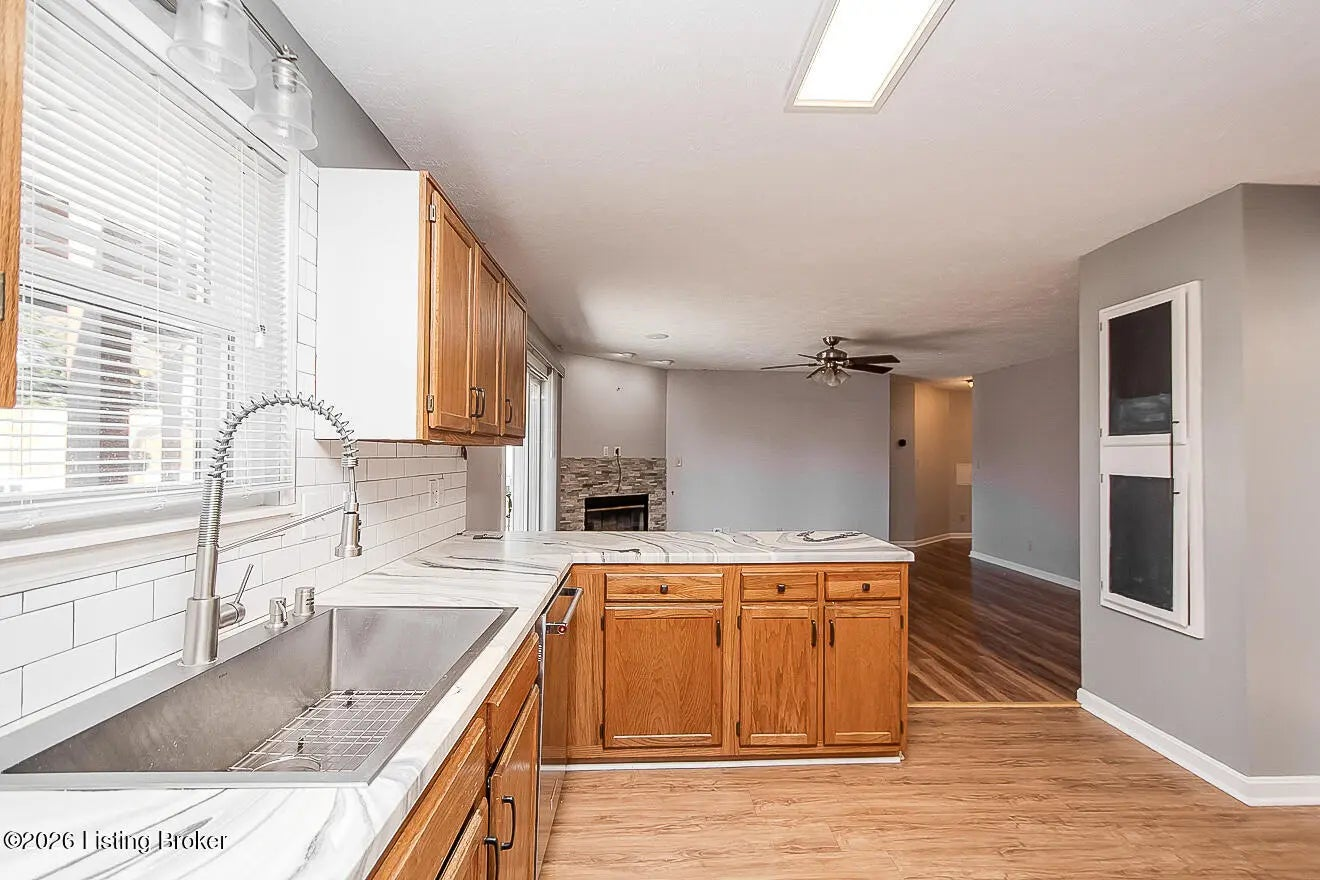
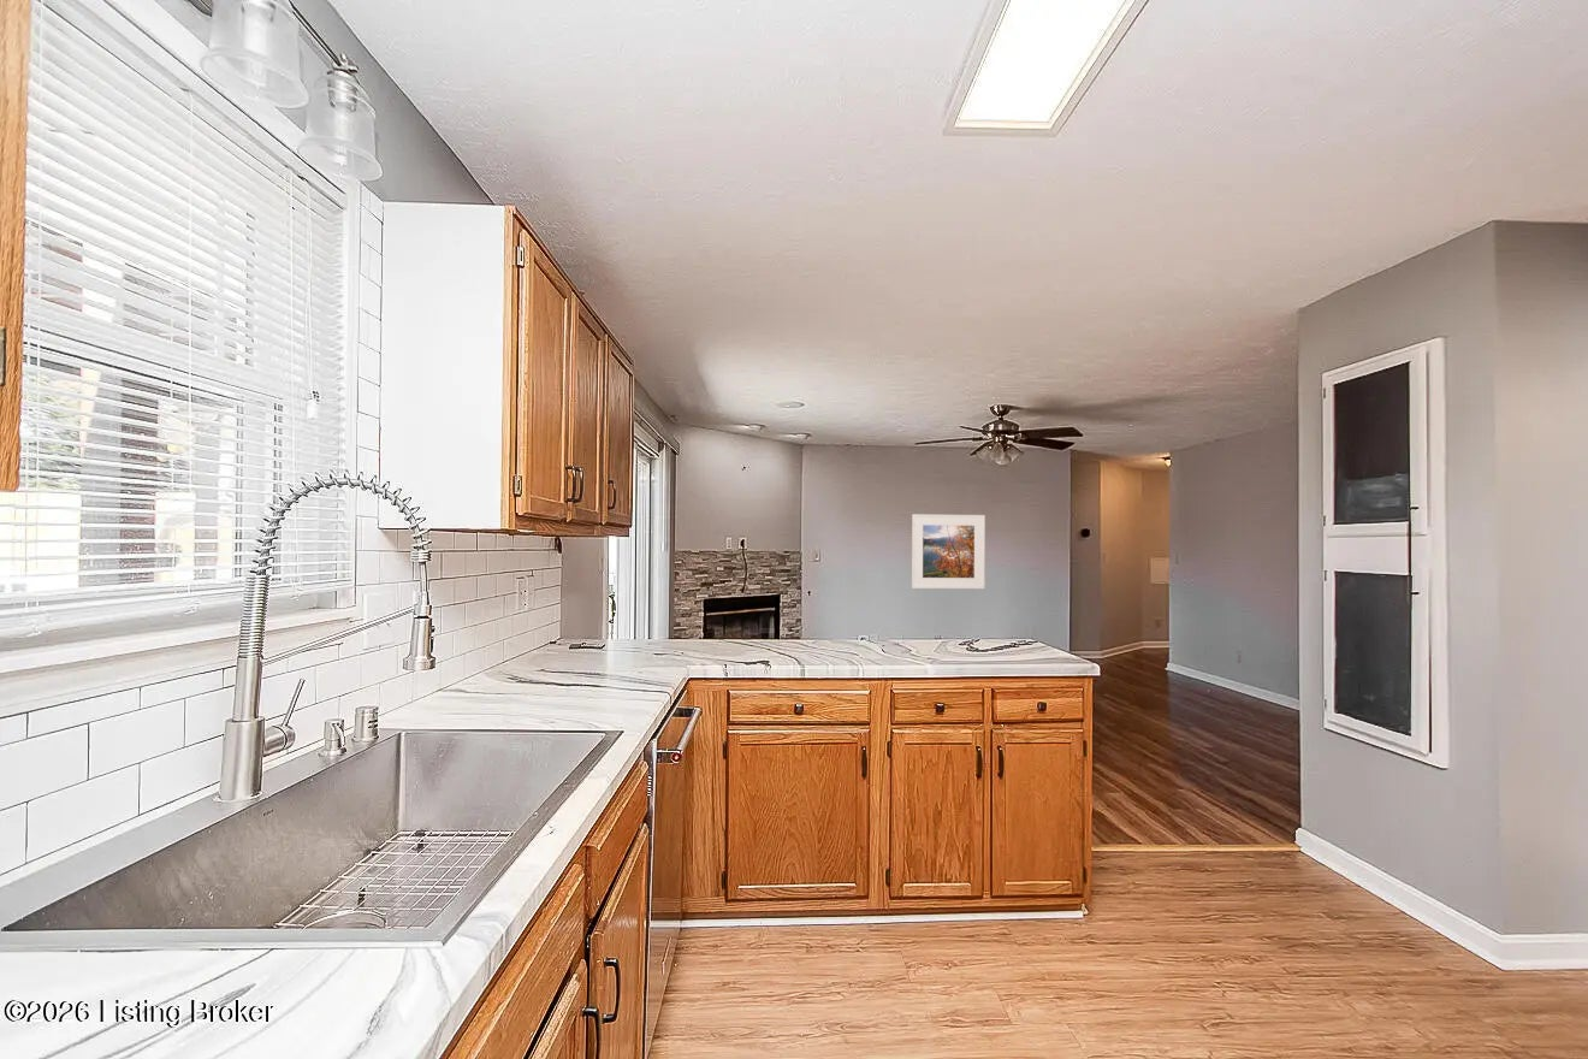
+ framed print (948, 551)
